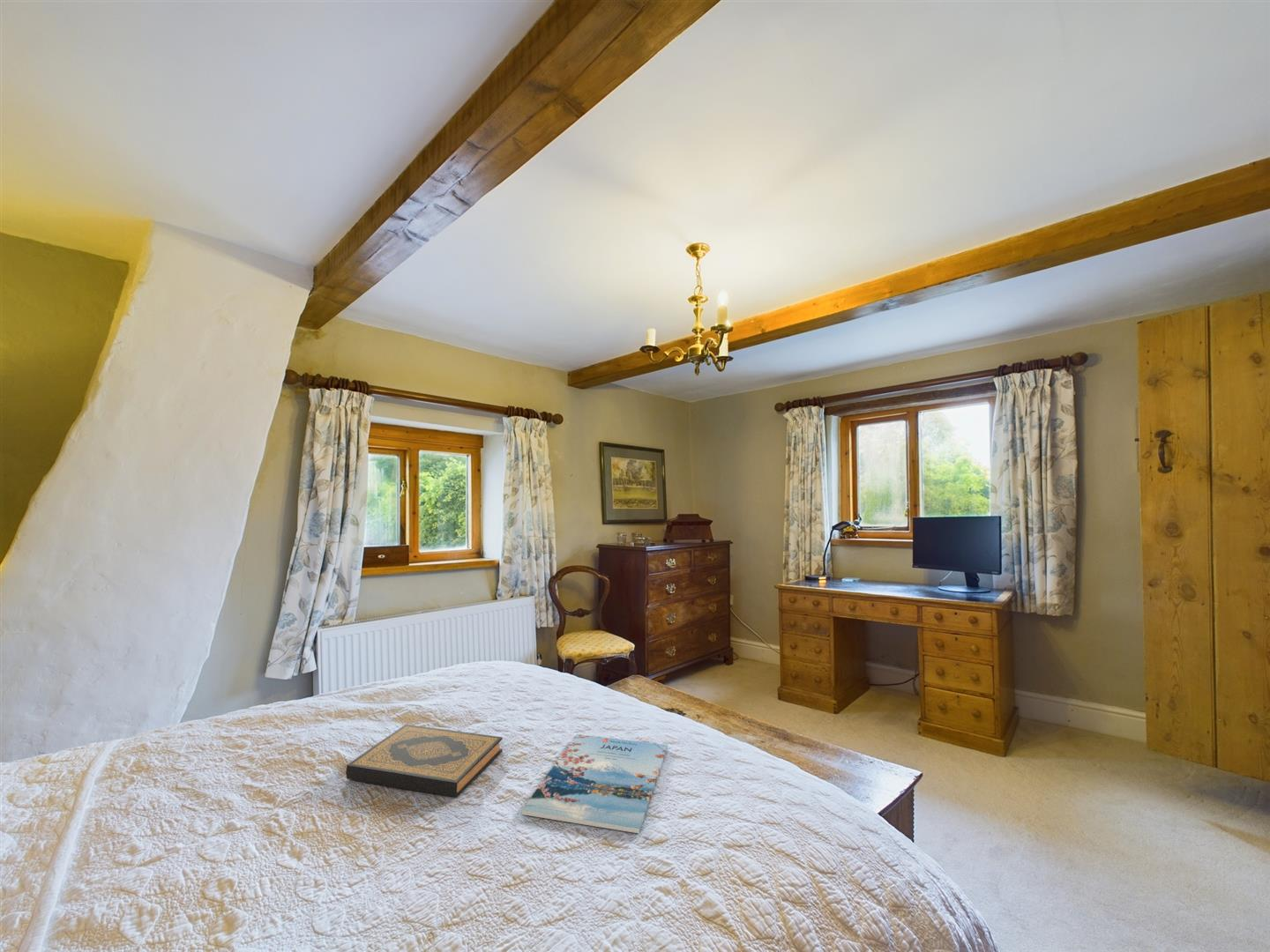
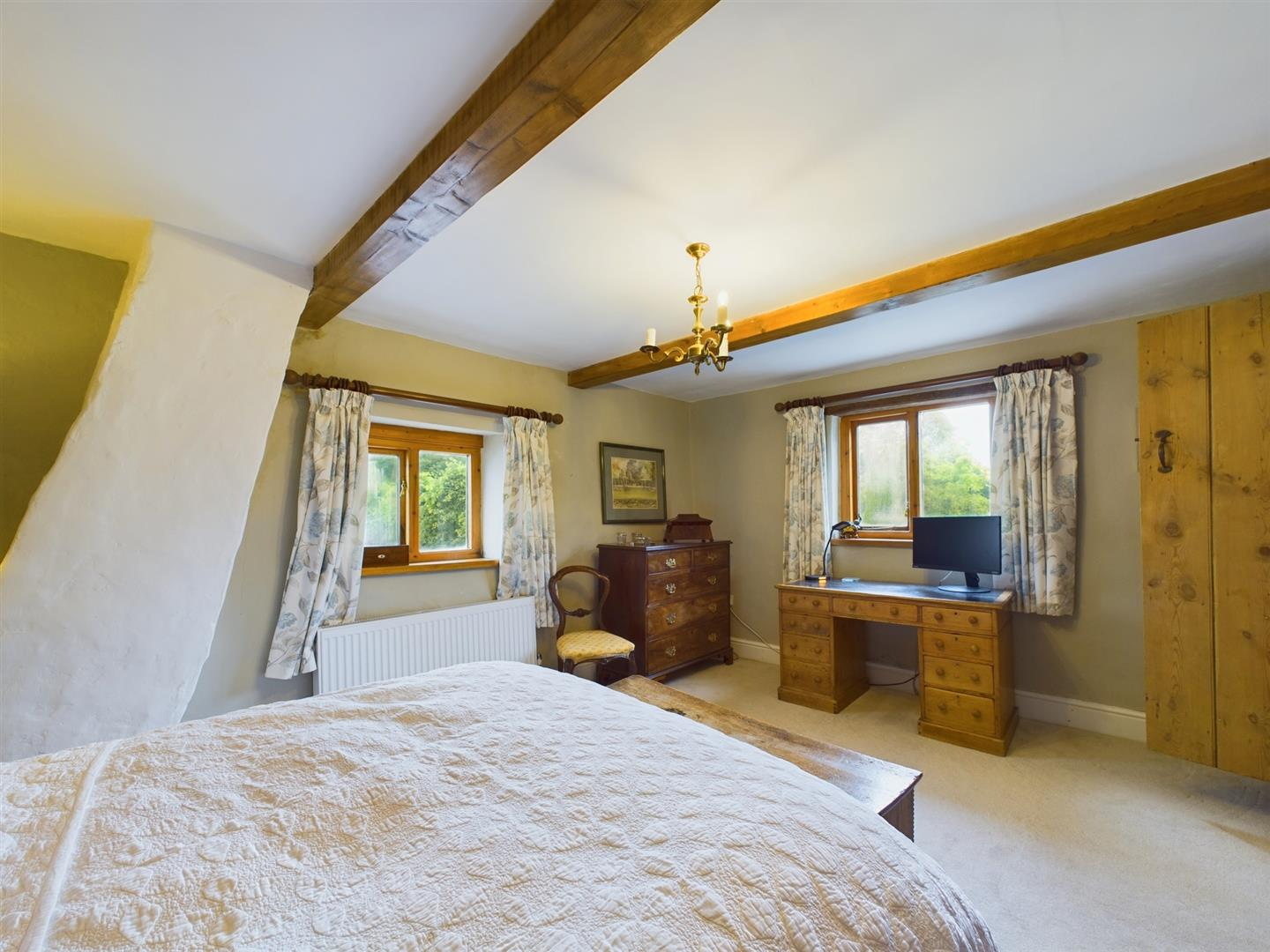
- magazine (602, 776)
- hardback book (428, 757)
